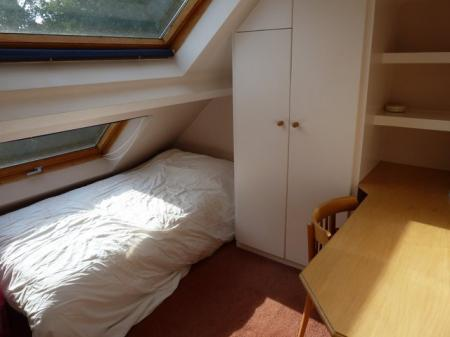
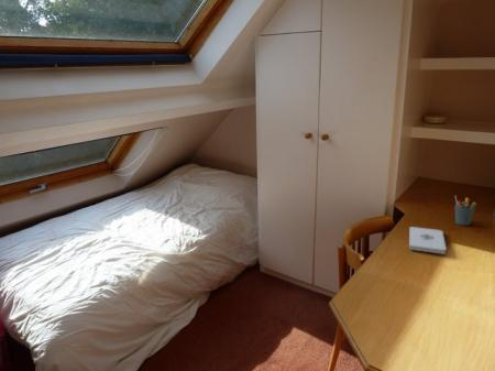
+ notepad (426, 239)
+ pen holder (464, 209)
